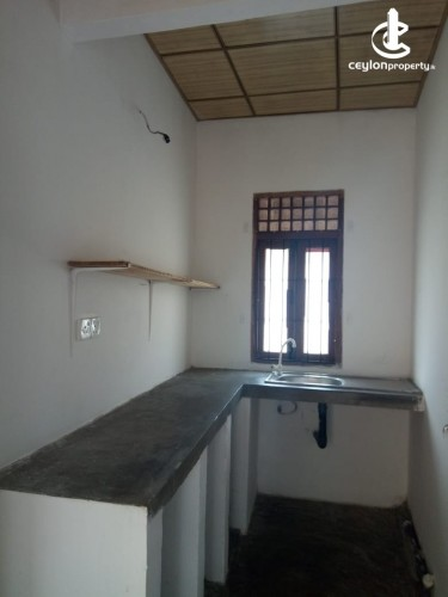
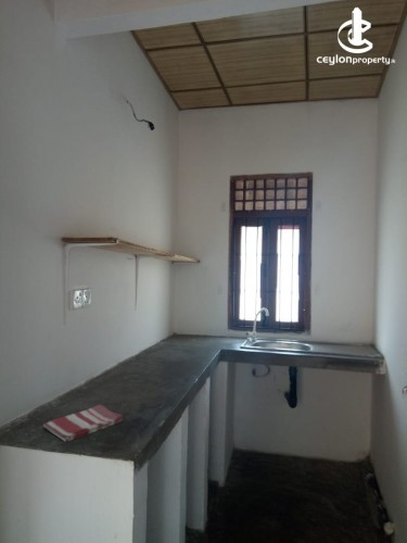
+ dish towel (84, 420)
